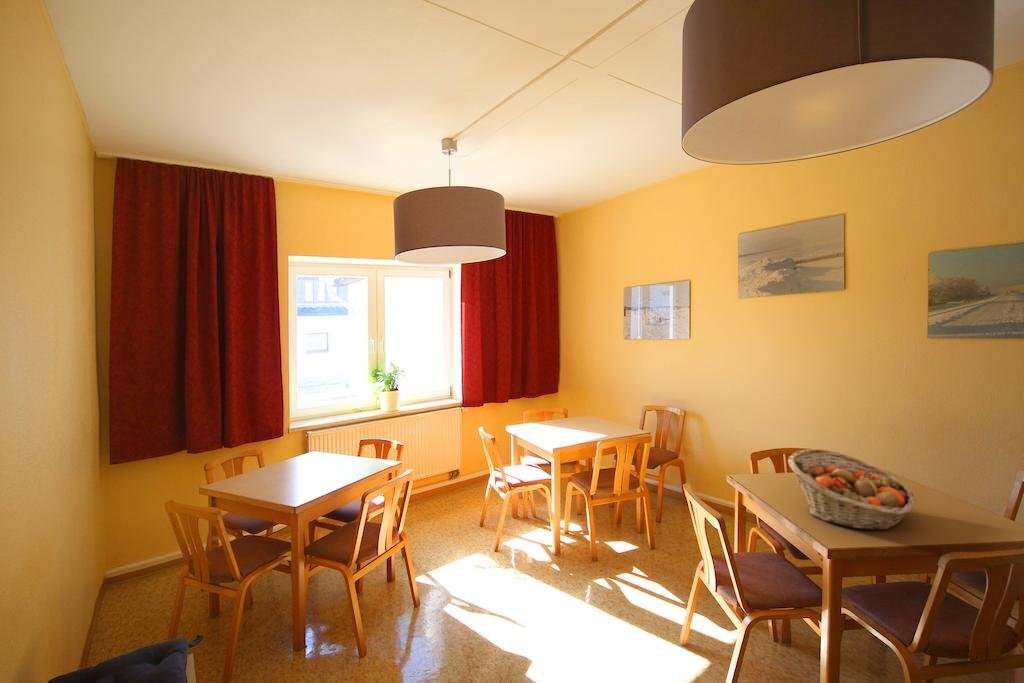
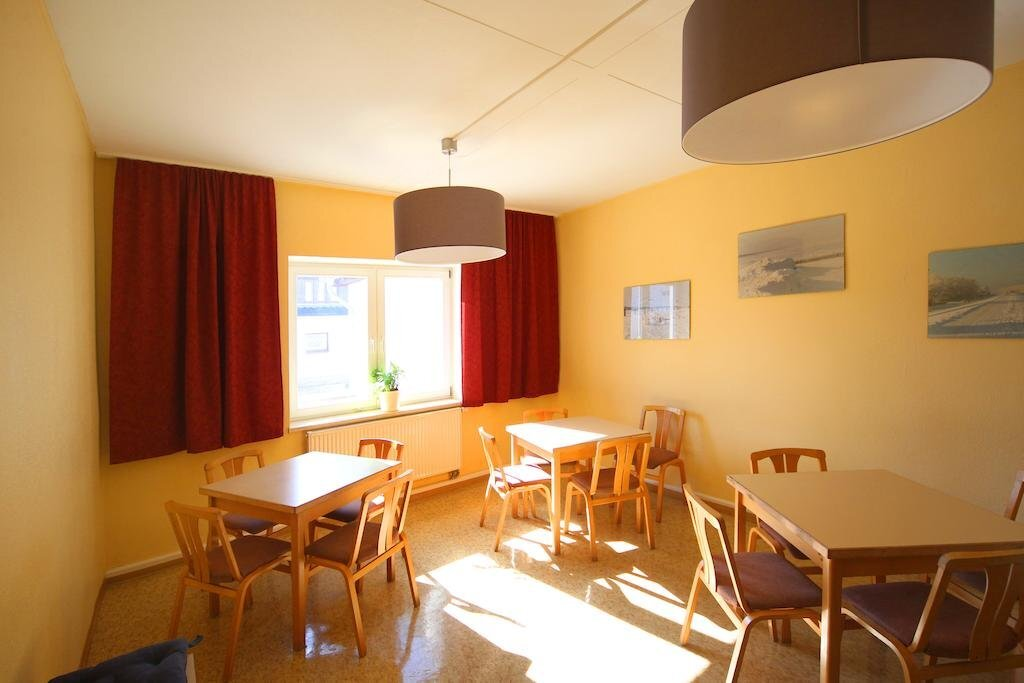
- fruit basket (848, 486)
